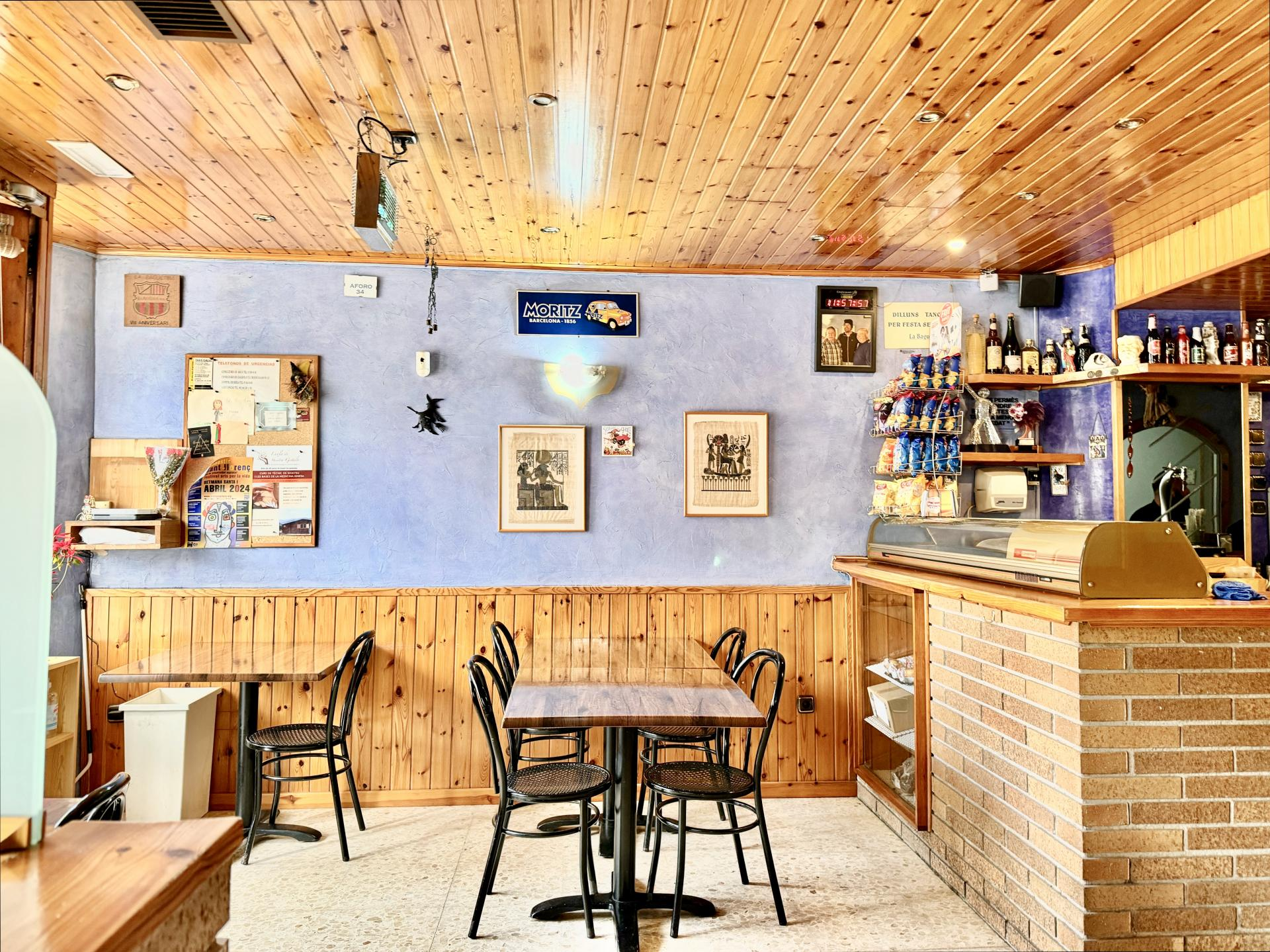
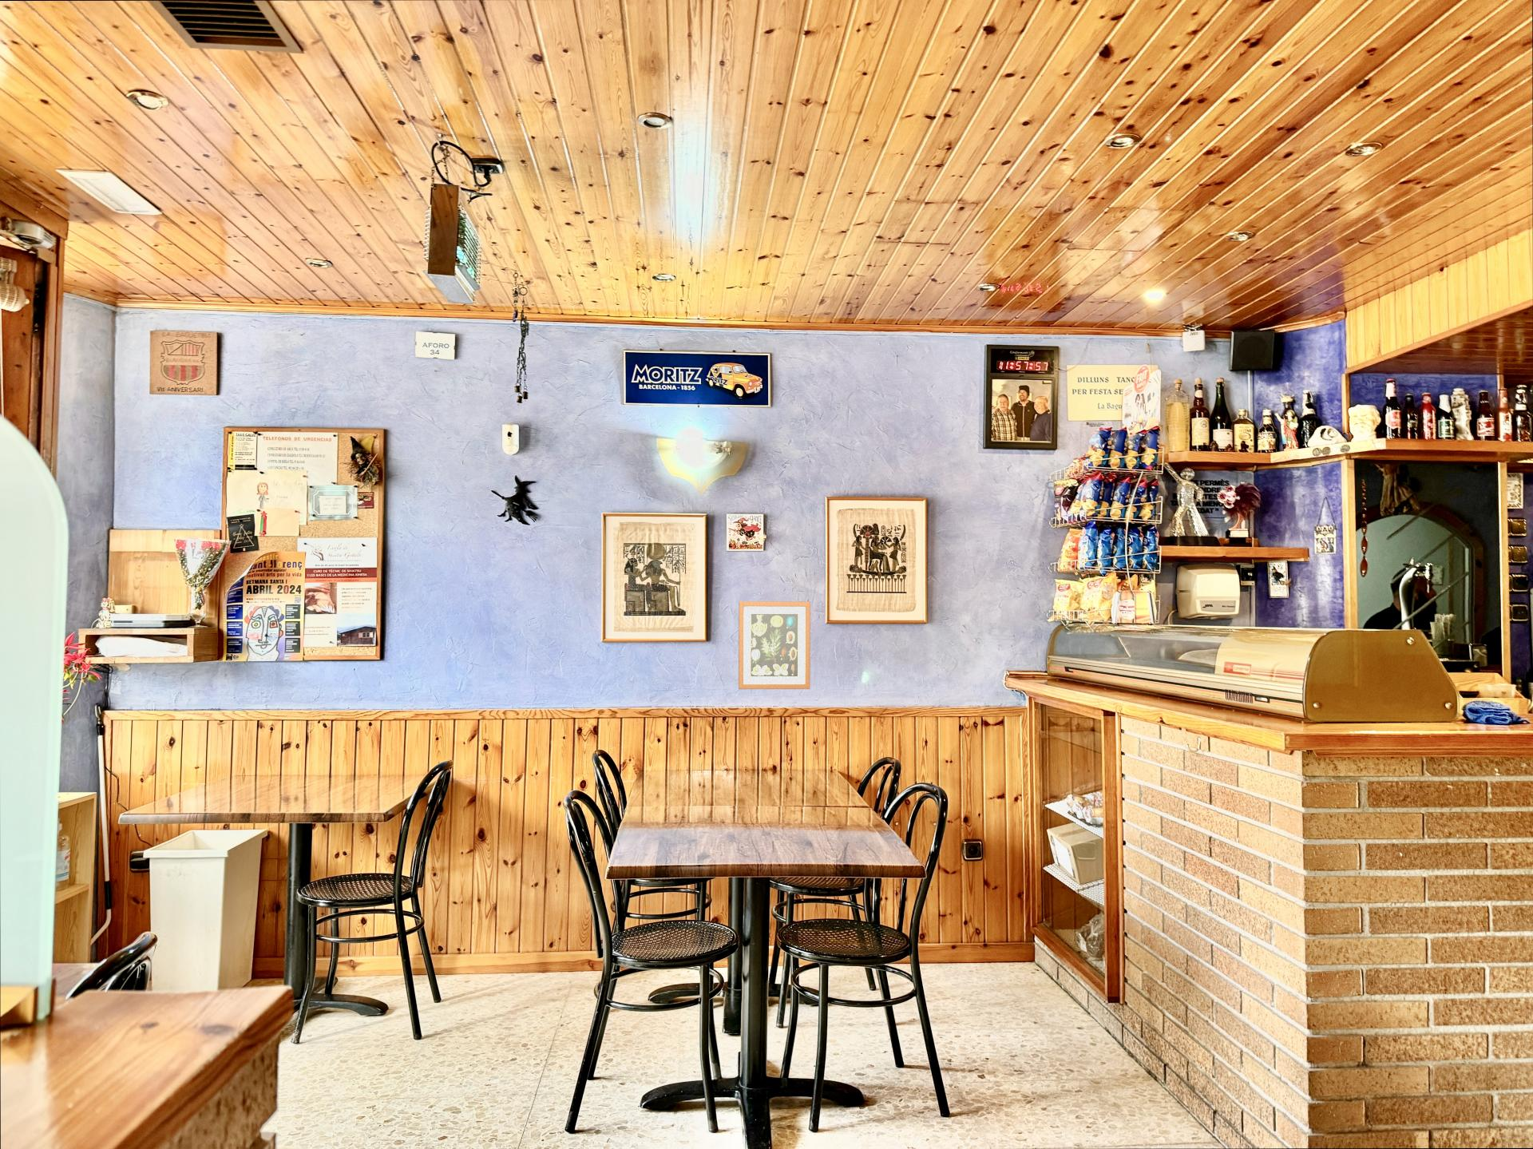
+ wall art (775, 646)
